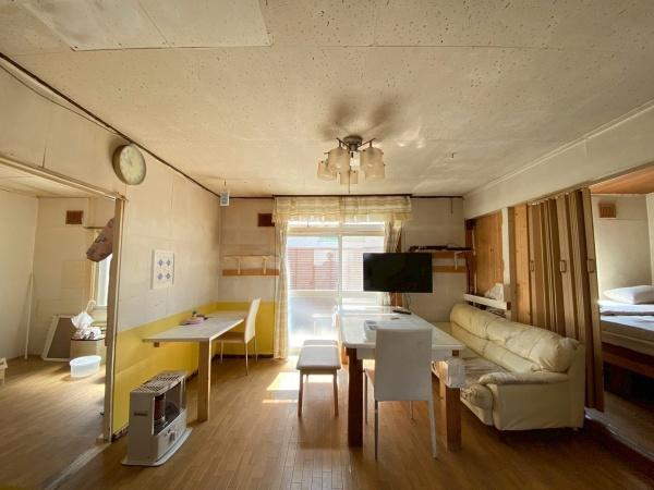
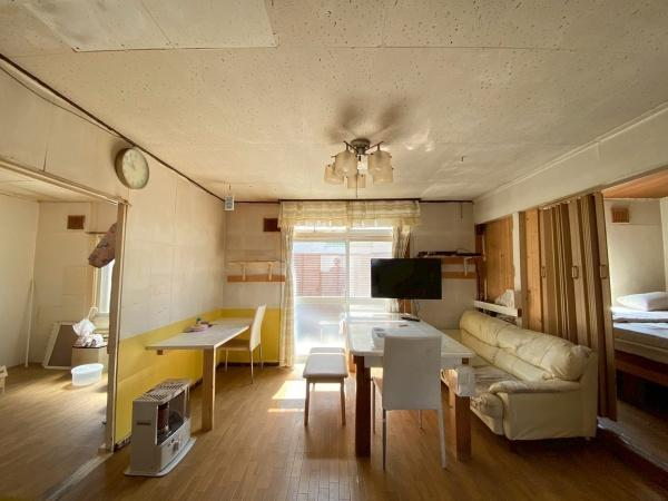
- wall art (164, 269)
